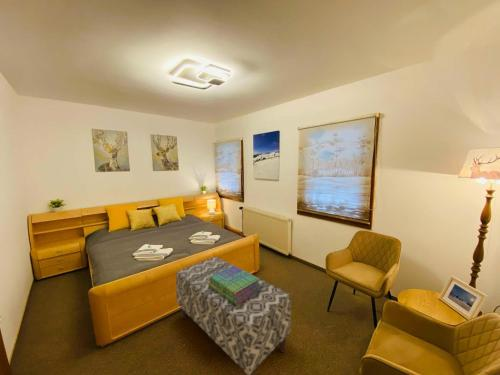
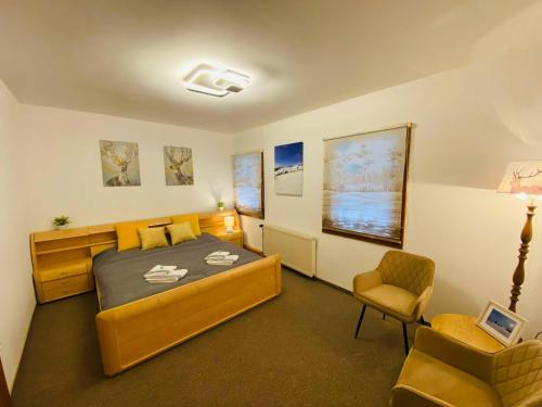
- stack of books (234, 282)
- bench (228, 307)
